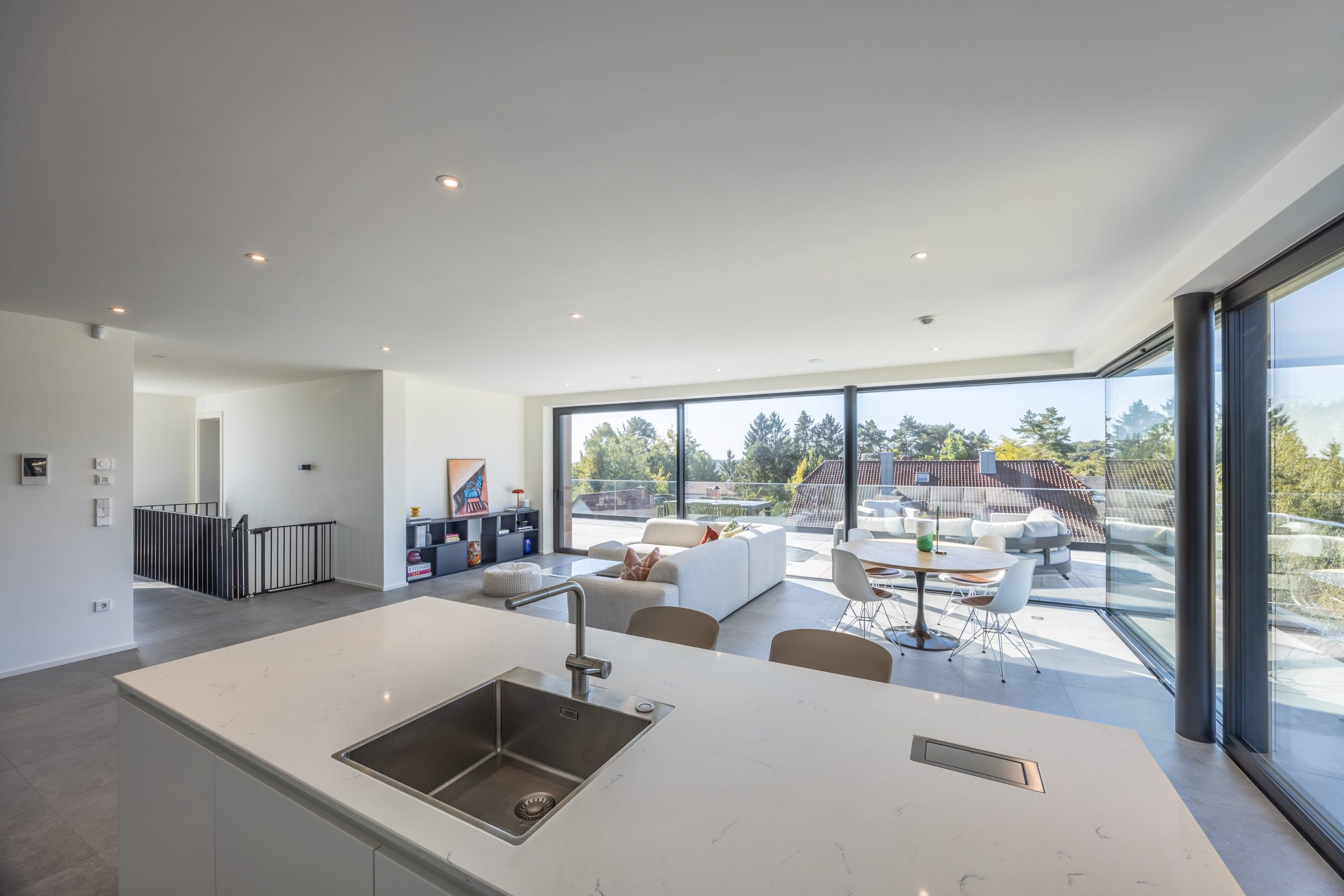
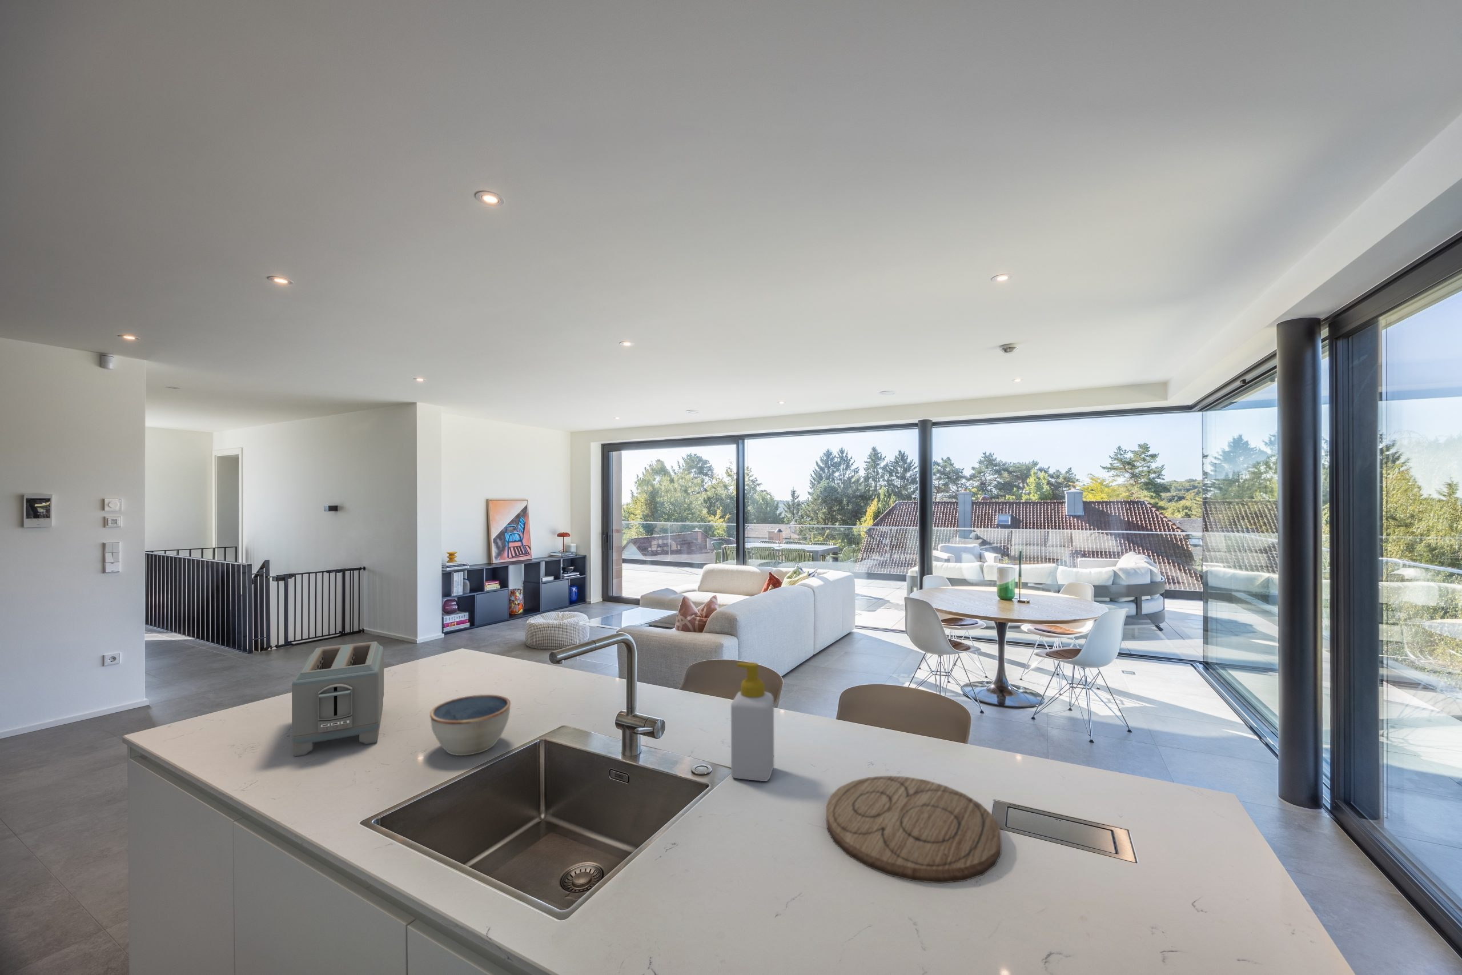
+ bowl (471, 727)
+ cutting board (909, 822)
+ soap bottle (753, 718)
+ toaster (342, 694)
